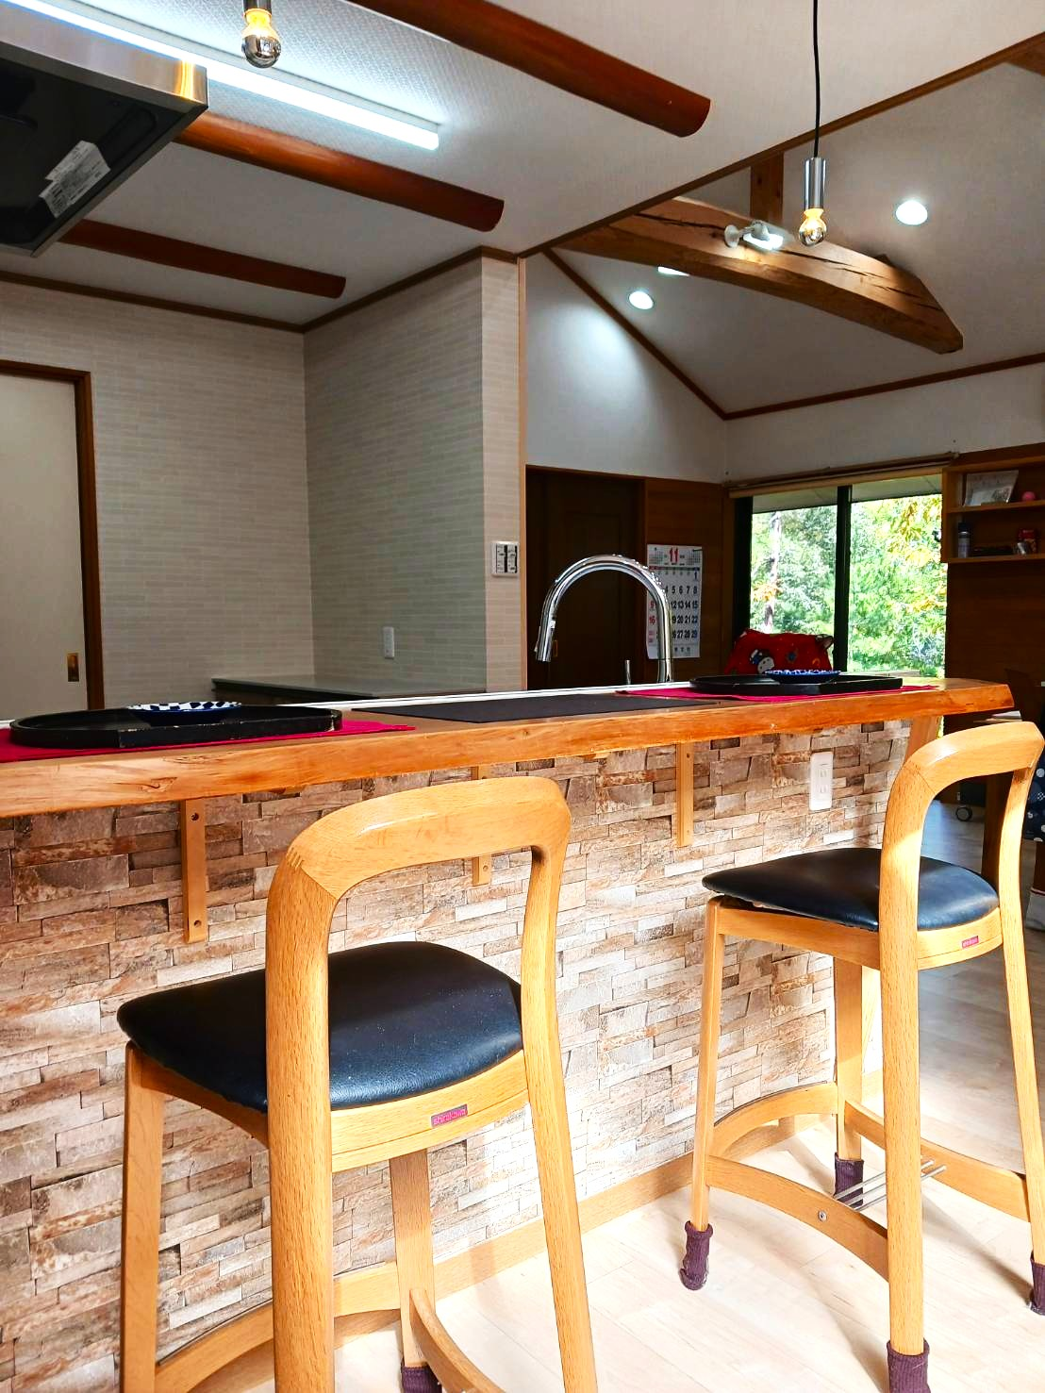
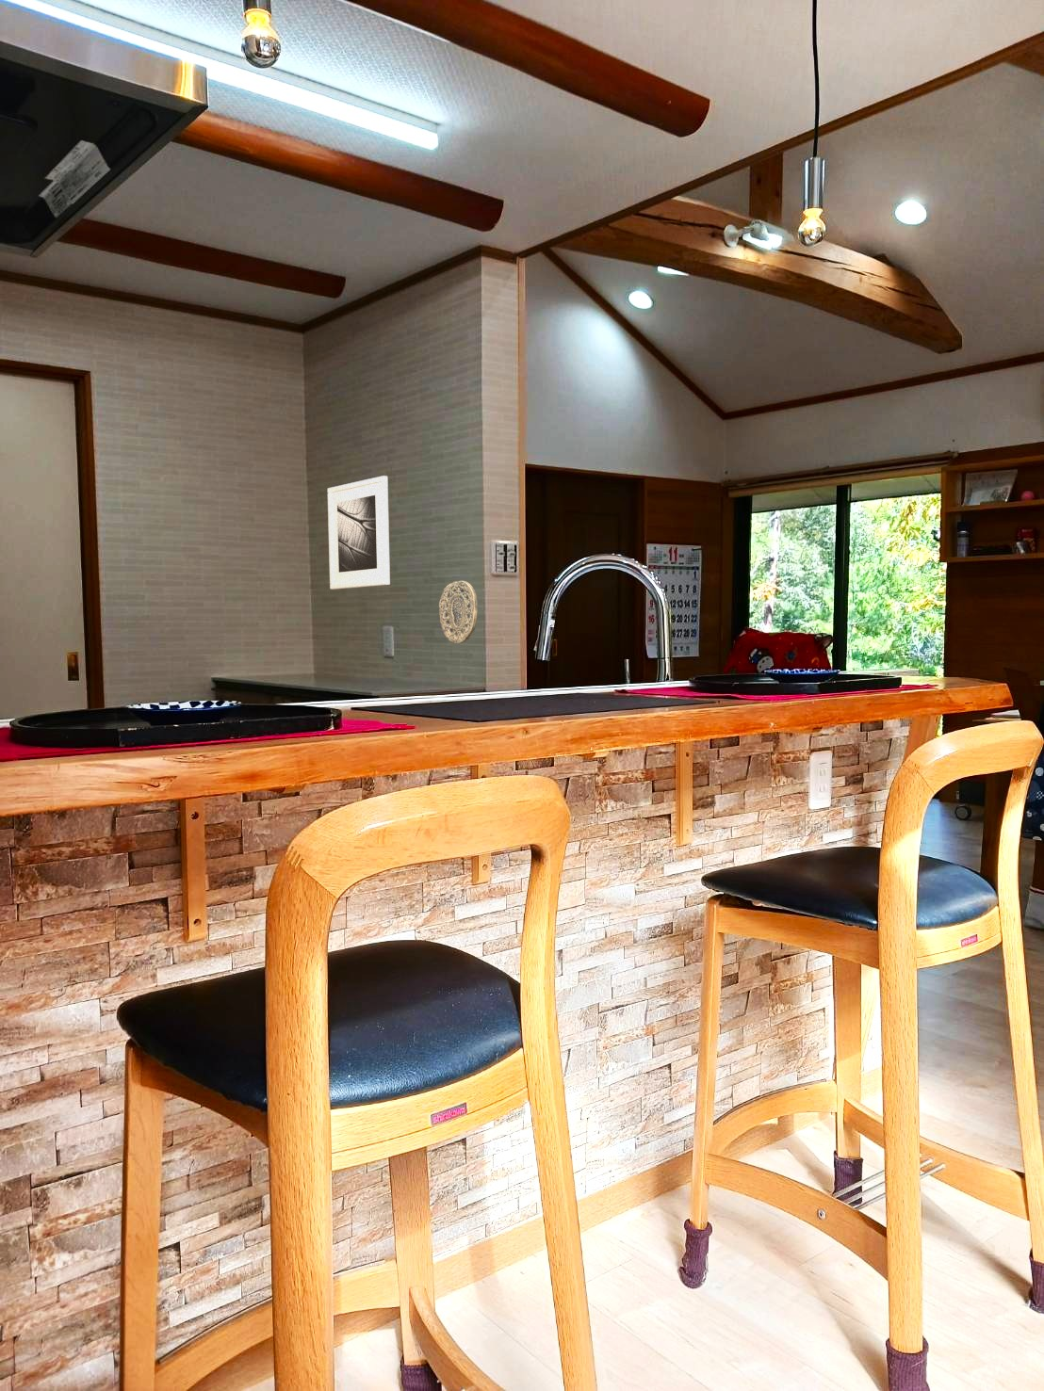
+ decorative plate (457, 612)
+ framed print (358, 534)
